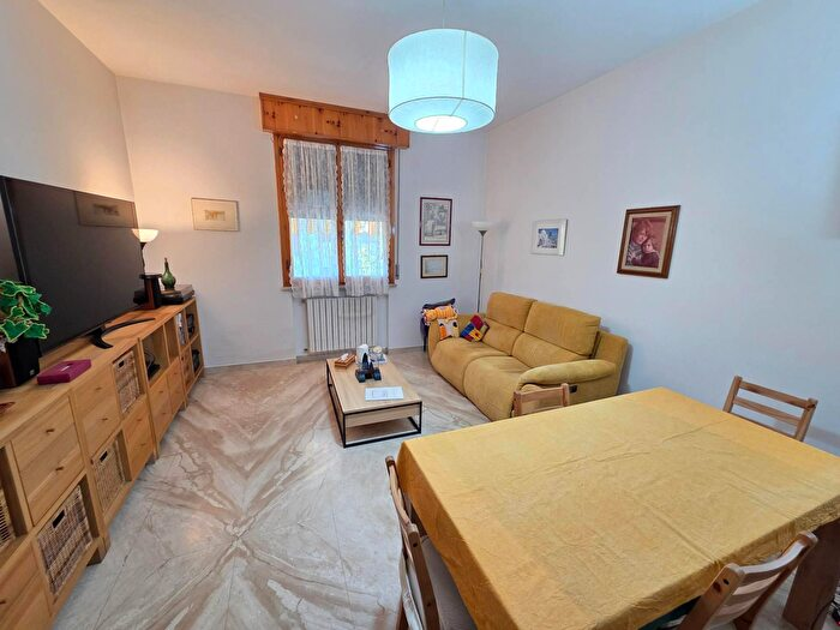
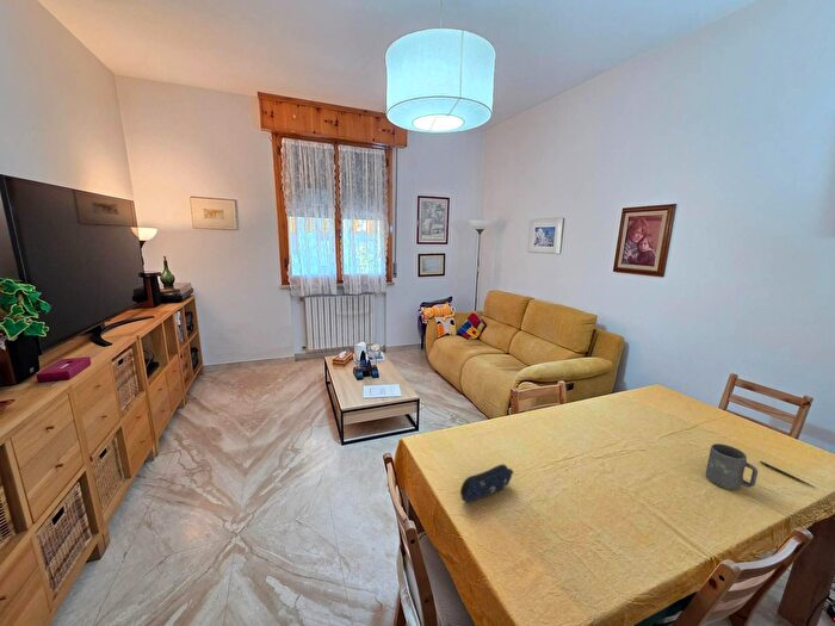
+ pen (786, 473)
+ pencil case (487, 483)
+ mug (731, 469)
